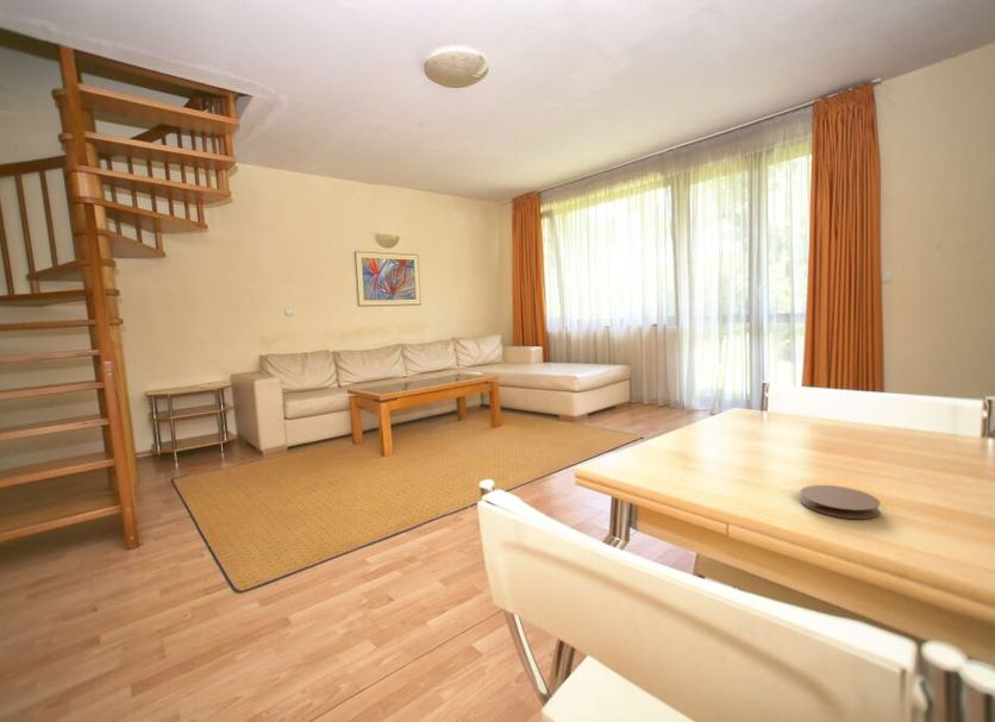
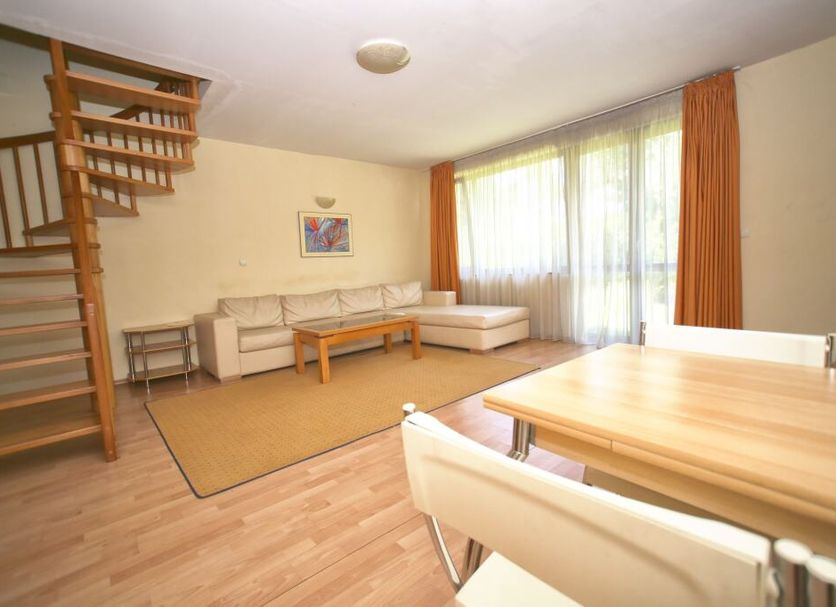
- coaster (838, 501)
